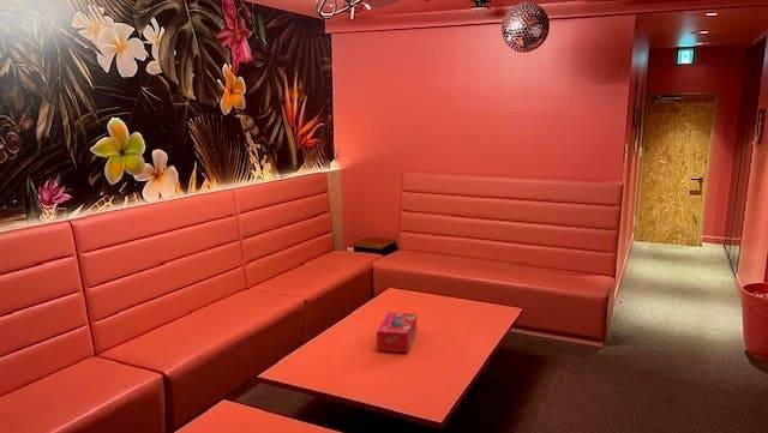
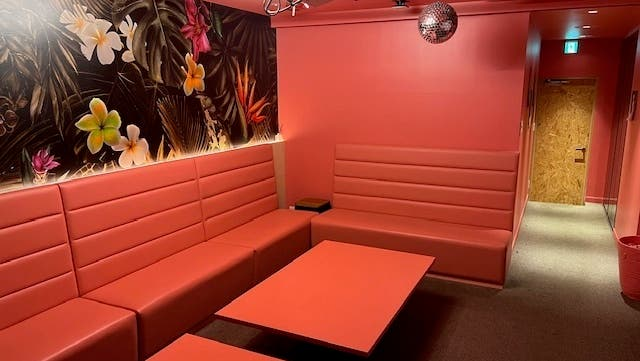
- tissue box (397, 331)
